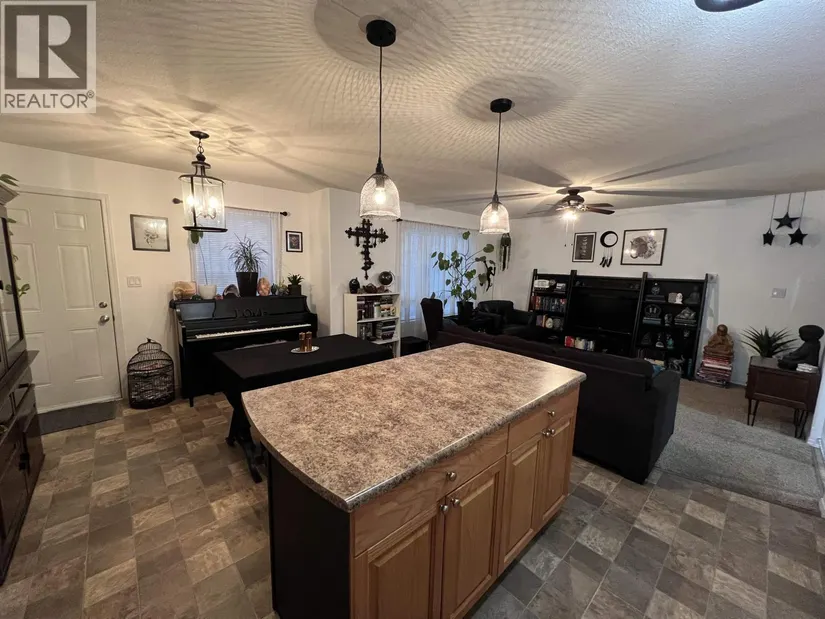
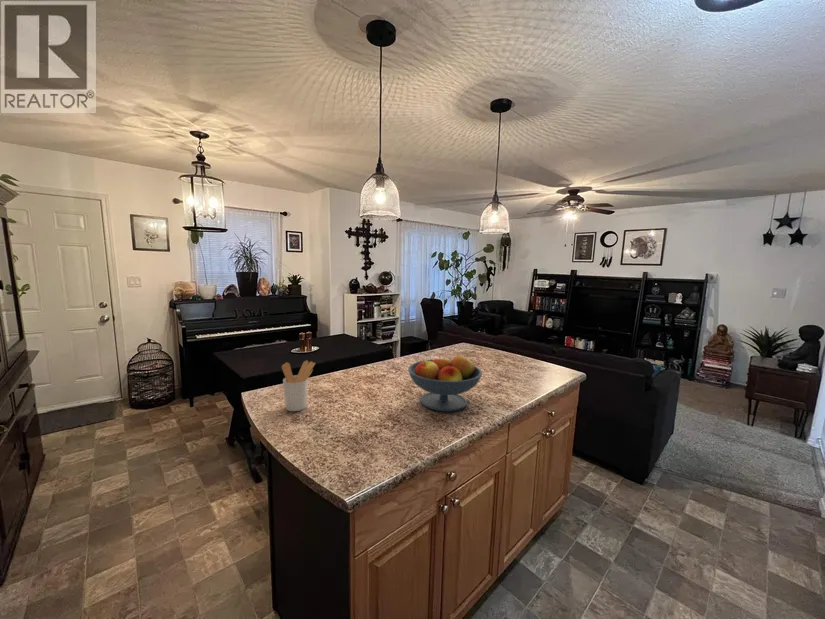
+ utensil holder (300, 384)
+ fruit bowl (444, 379)
